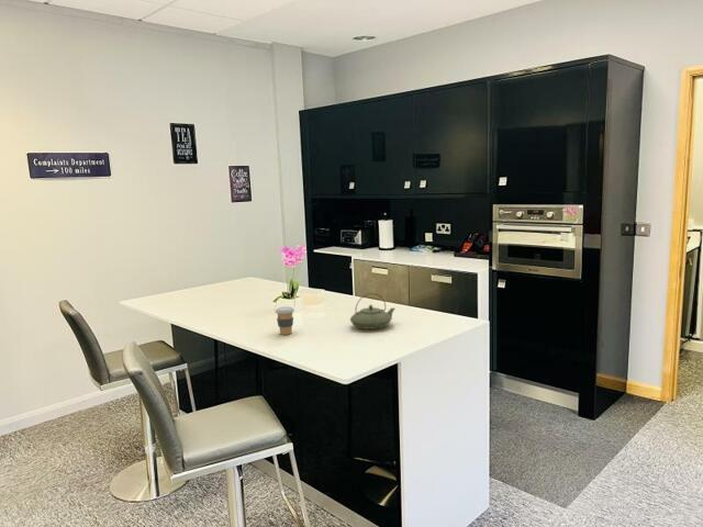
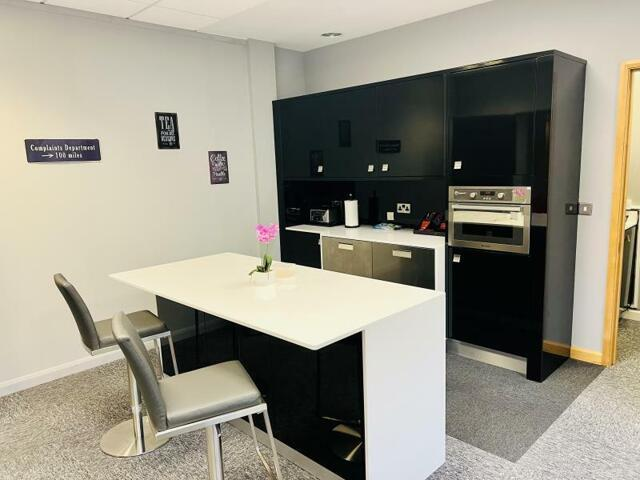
- coffee cup (284, 321)
- teapot (373, 309)
